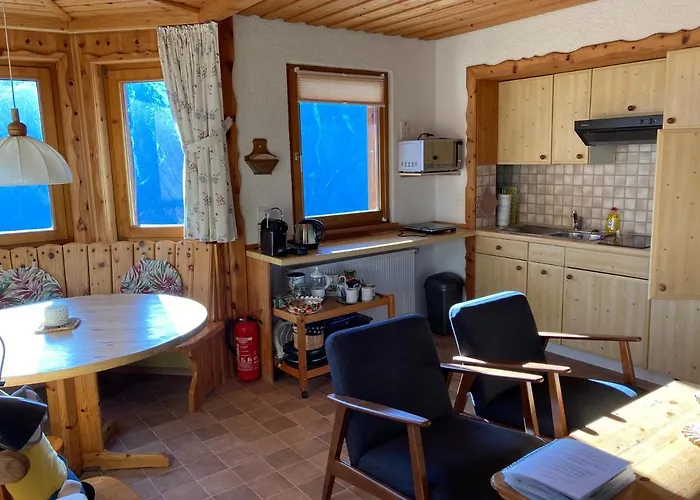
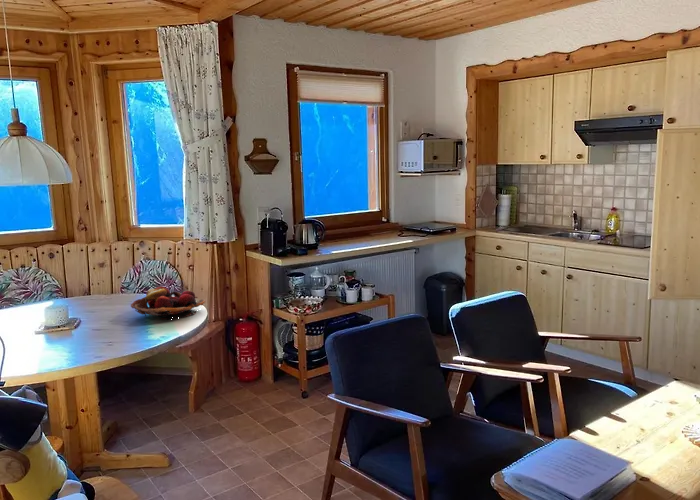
+ fruit basket (166, 301)
